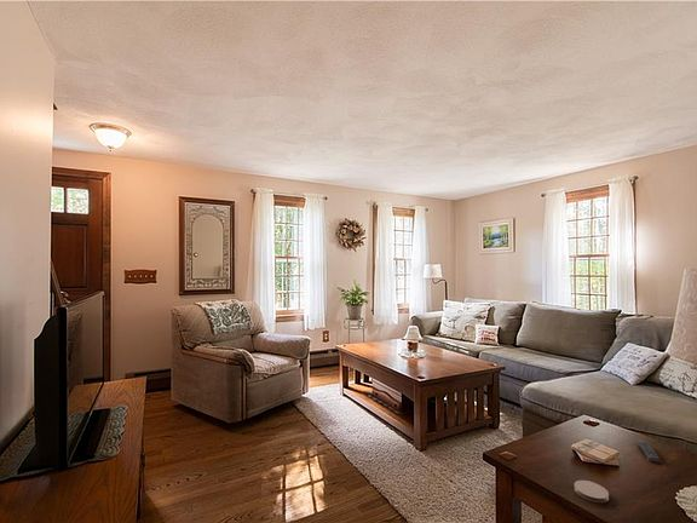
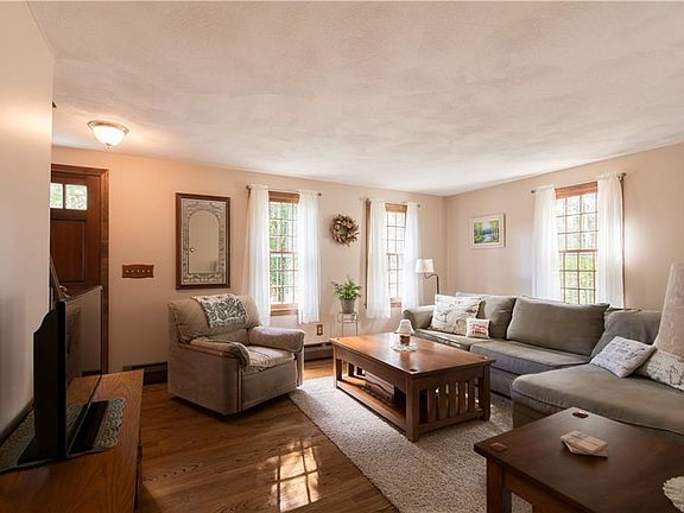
- remote control (646, 449)
- coaster (591, 490)
